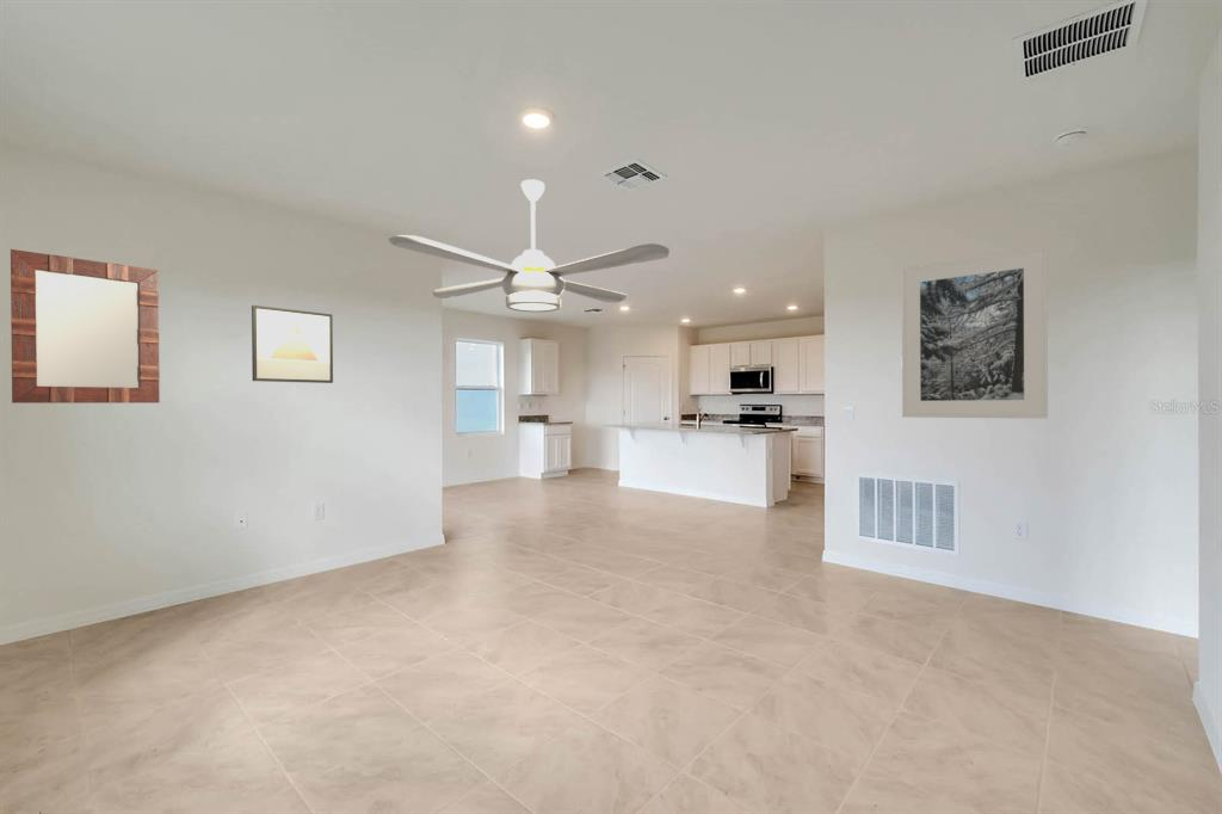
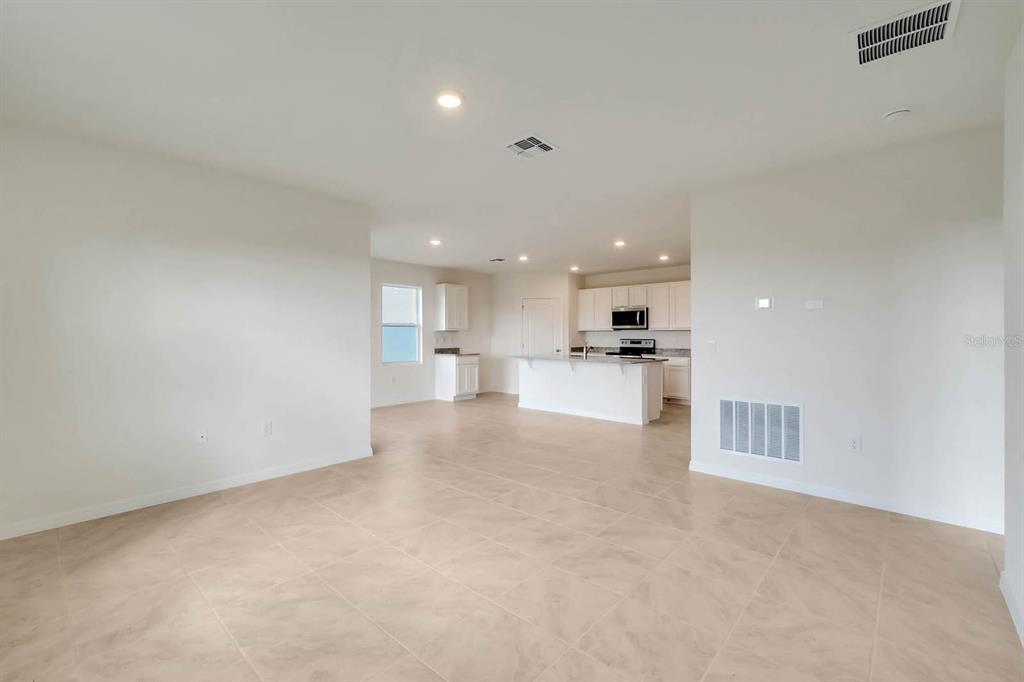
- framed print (969, 338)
- wall art (294, 346)
- ceiling fan (532, 246)
- home mirror (90, 331)
